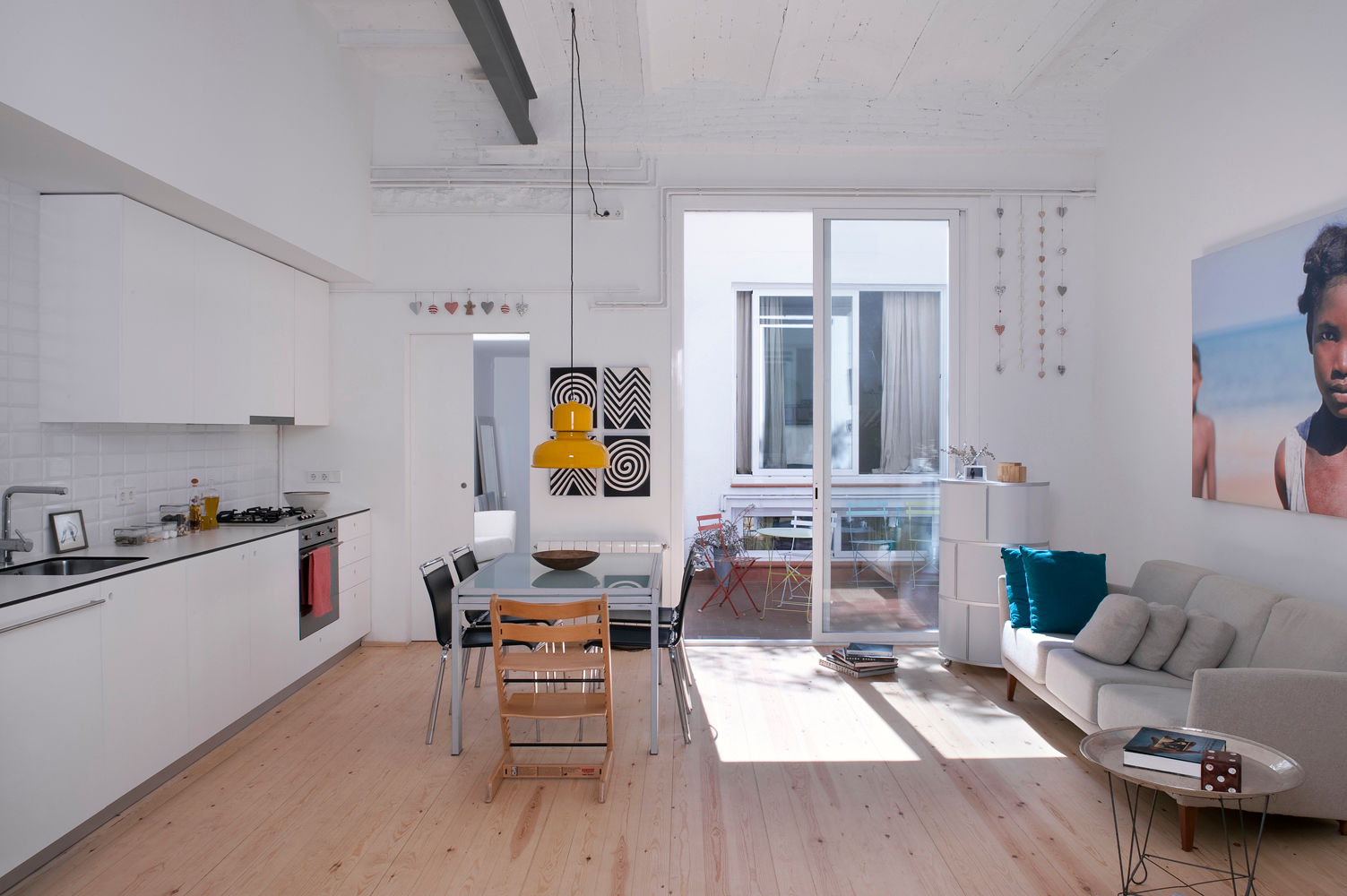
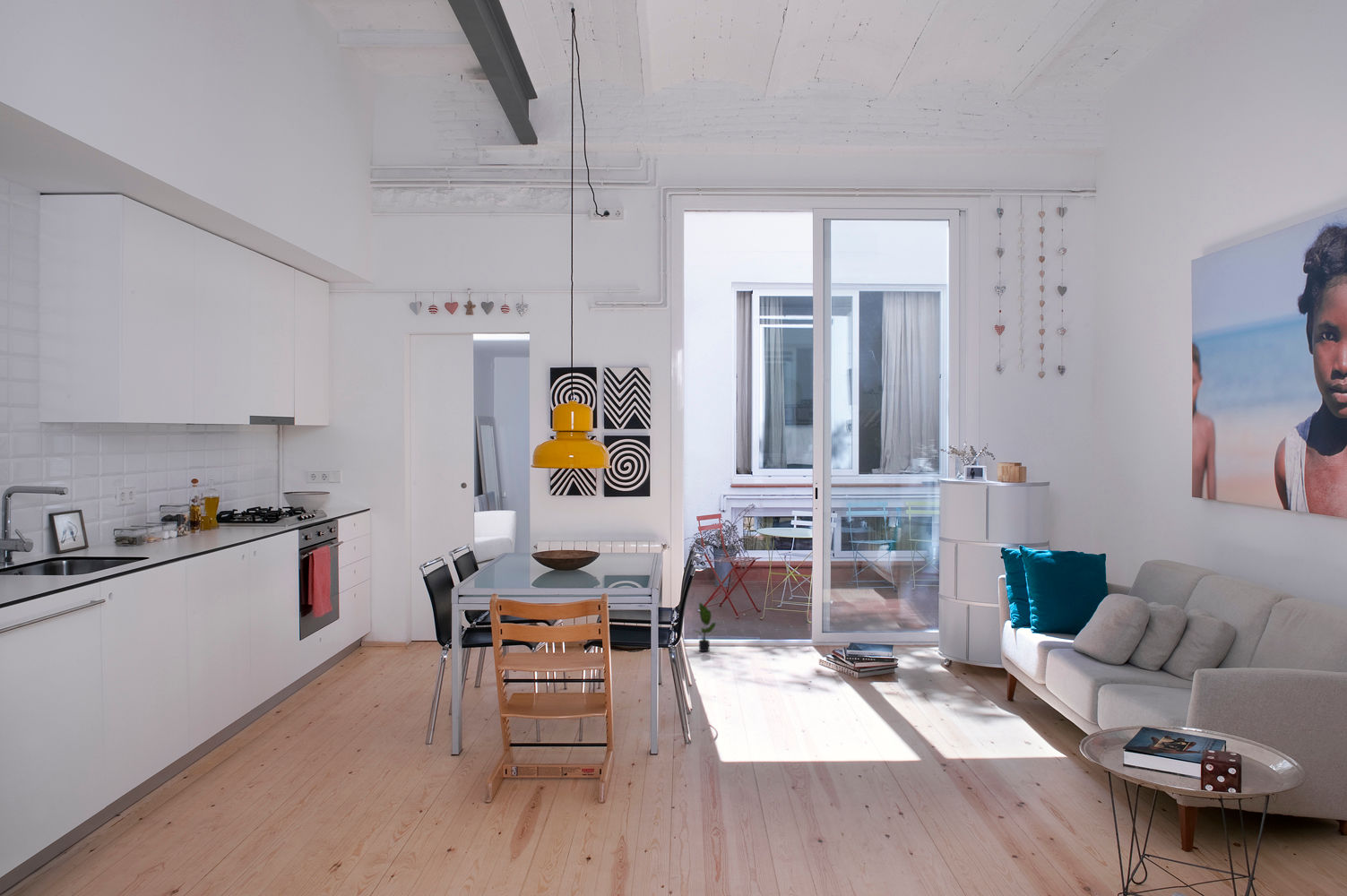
+ potted plant (705, 628)
